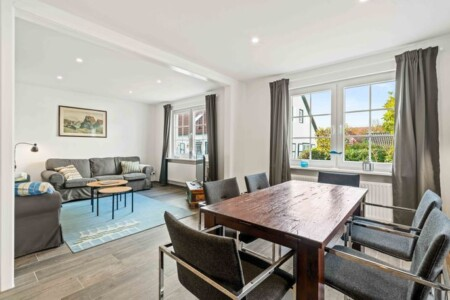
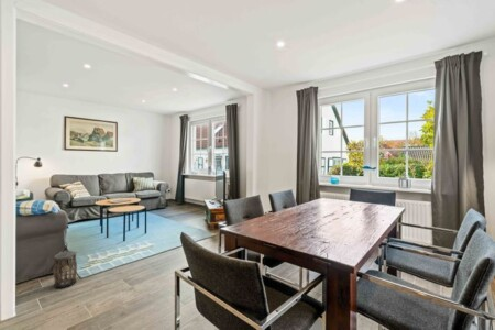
+ lantern (65, 263)
